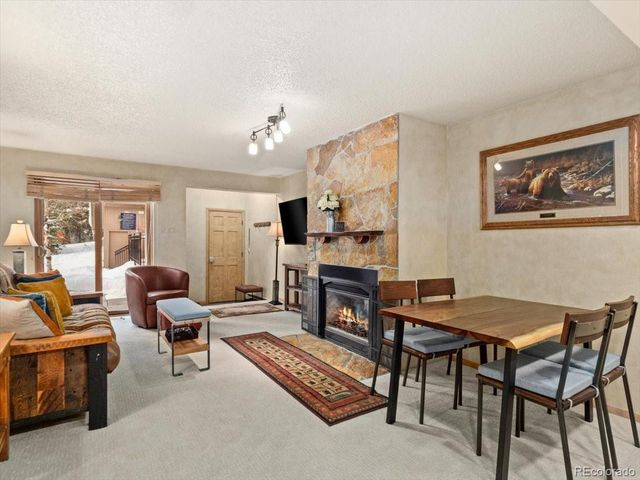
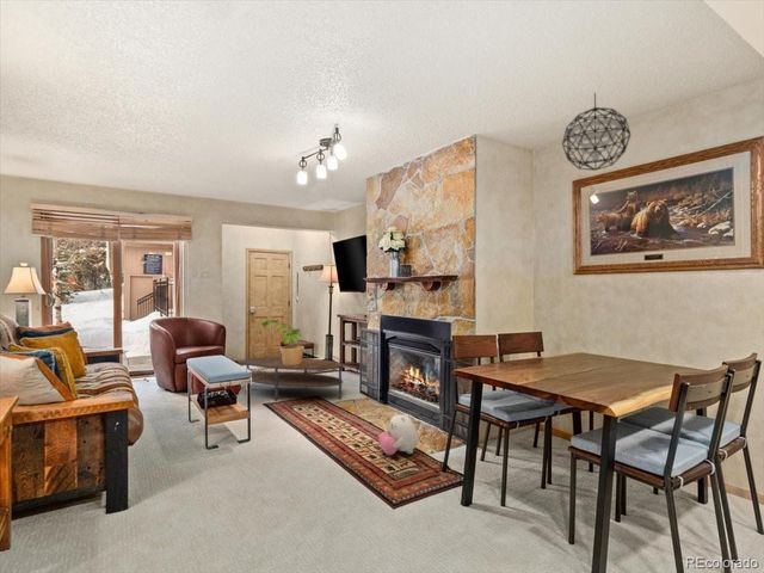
+ potted plant (283, 340)
+ plush toy (399, 433)
+ pendant light (594, 131)
+ coffee table (291, 377)
